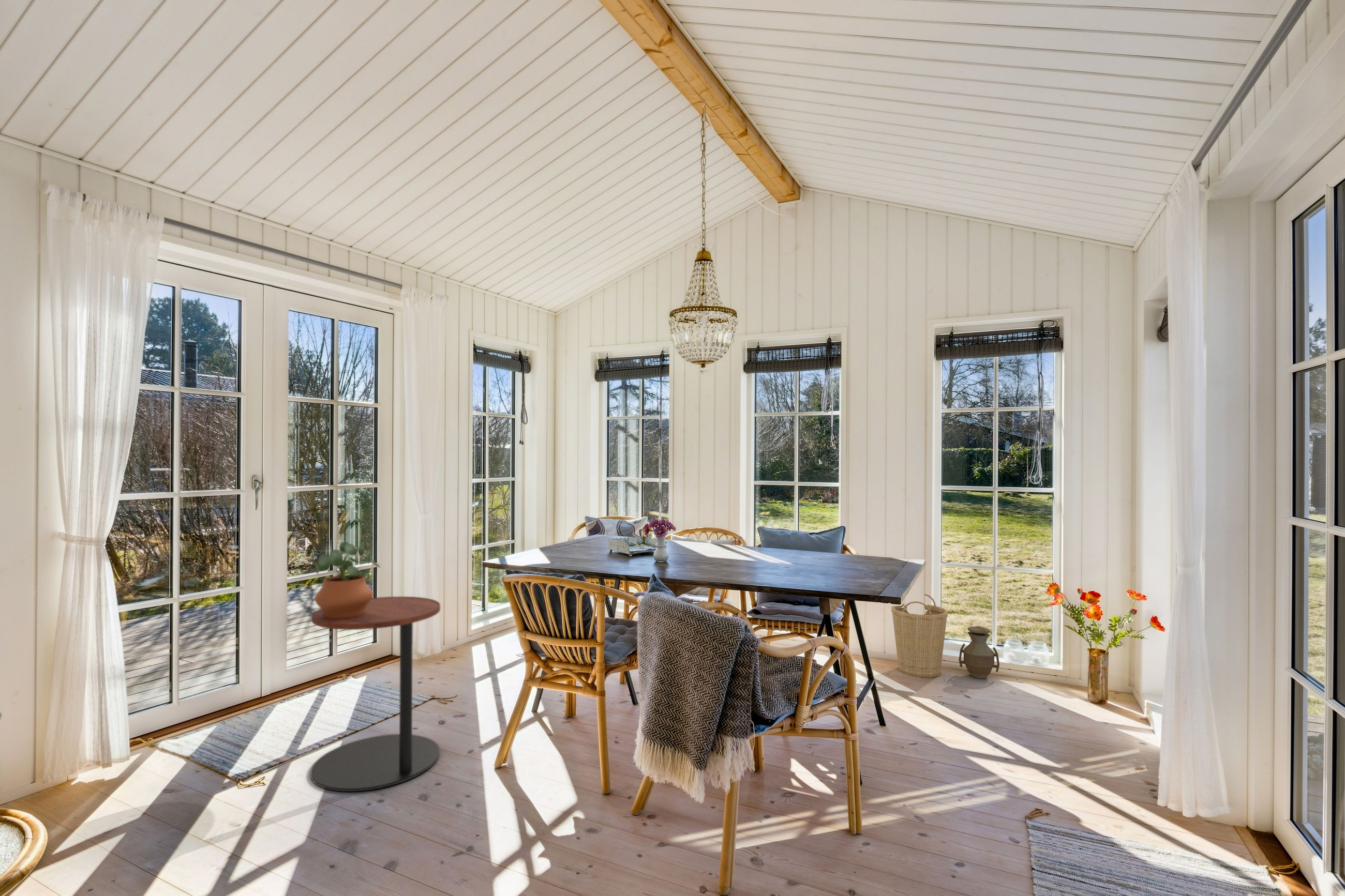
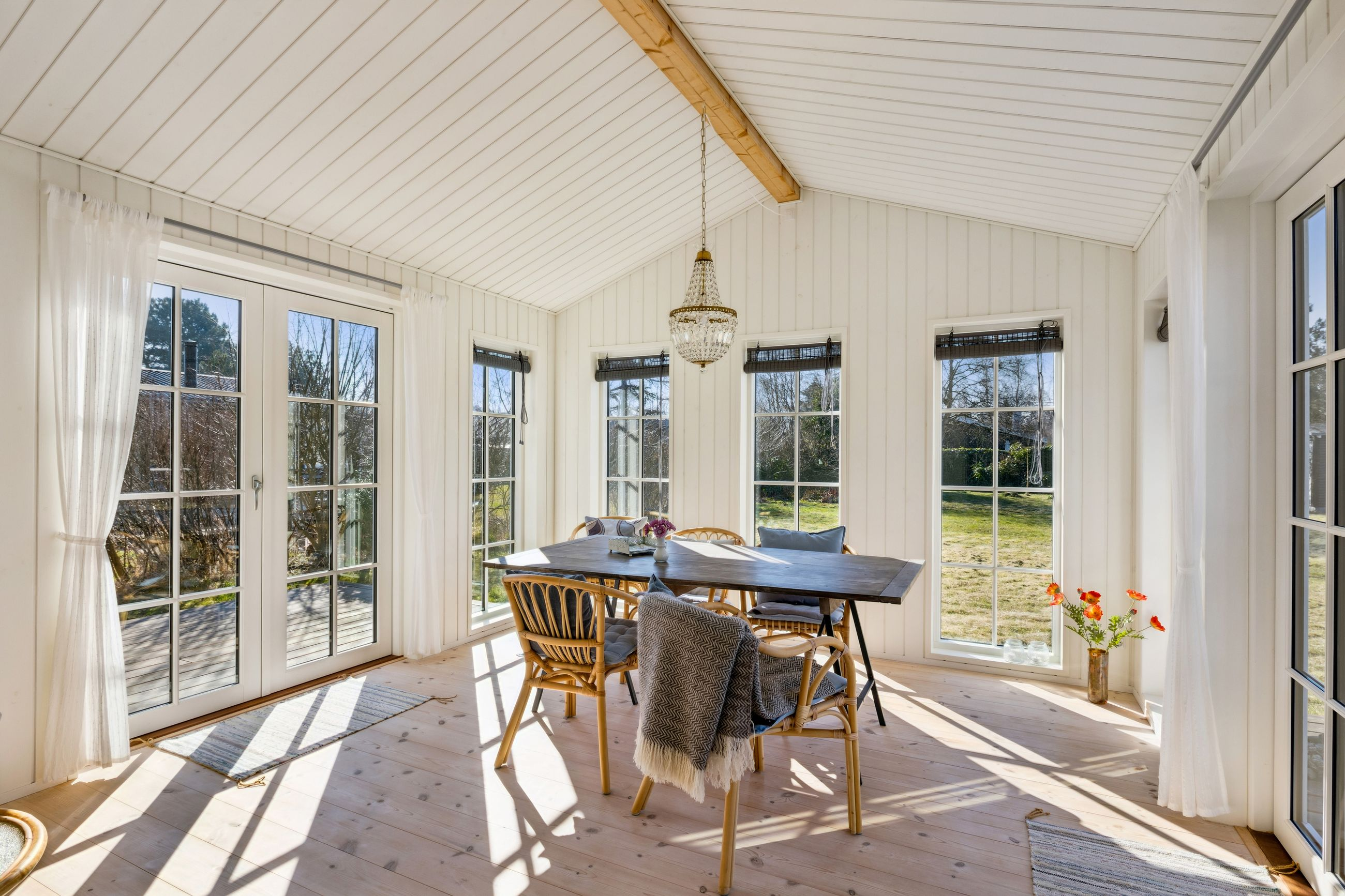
- vase (979, 651)
- potted plant (349, 575)
- basket (919, 634)
- side table (400, 685)
